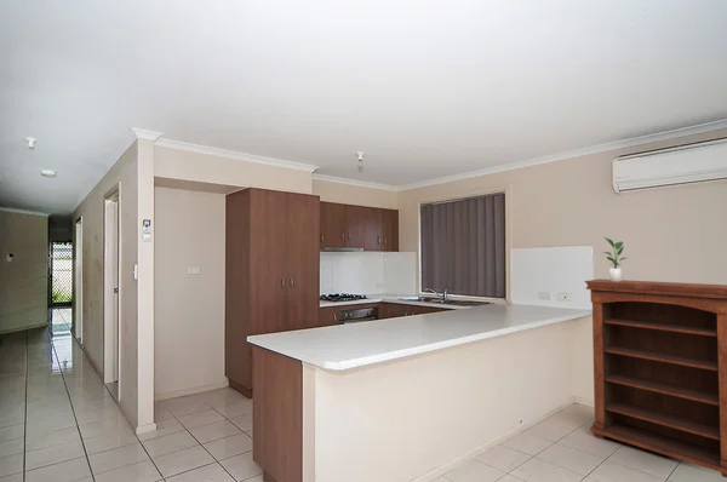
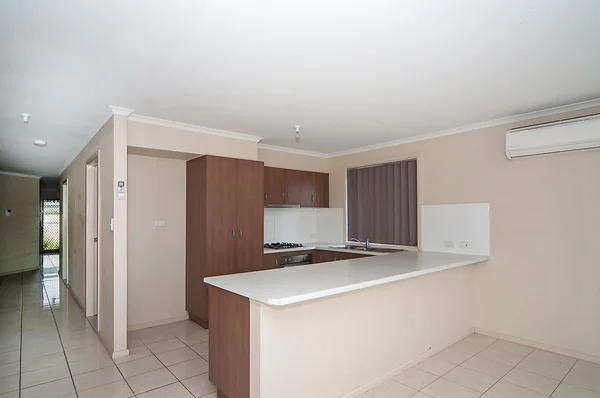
- potted plant (616, 258)
- bookshelf (660, 366)
